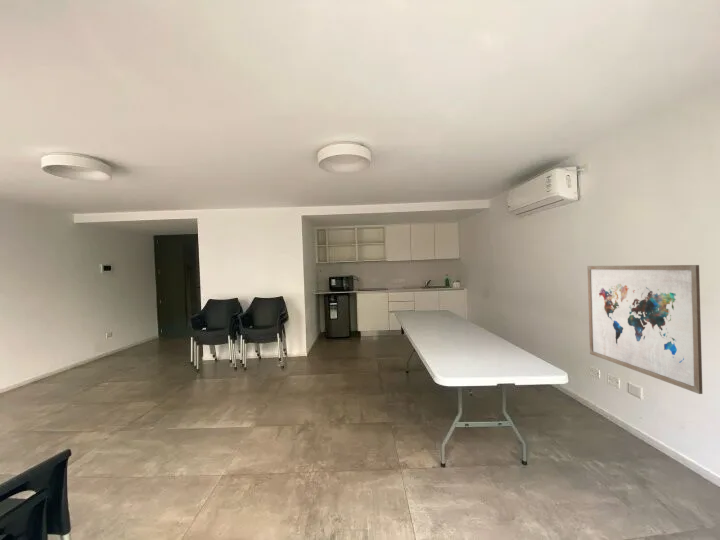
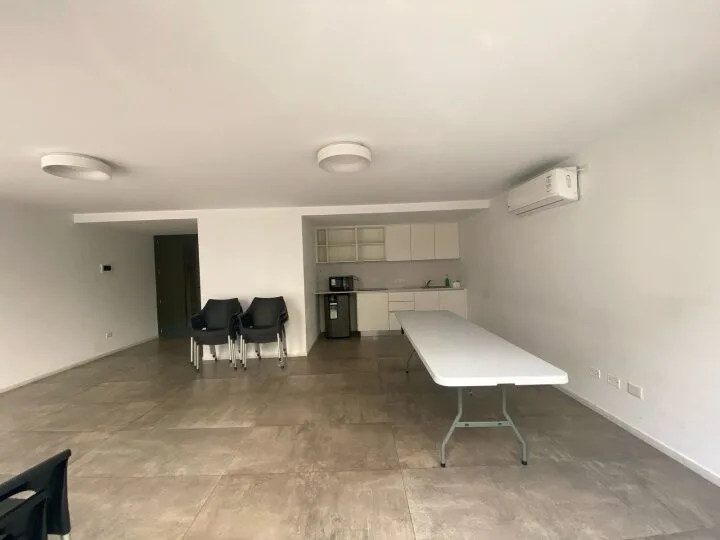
- wall art (634, 317)
